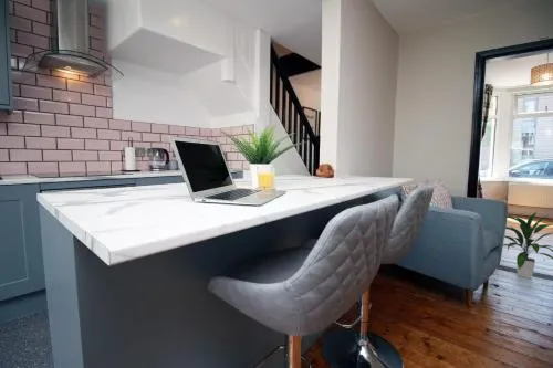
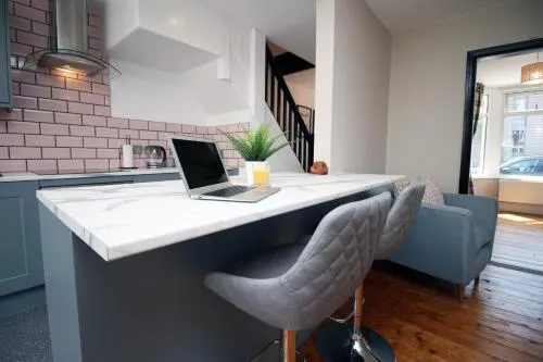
- indoor plant (523, 244)
